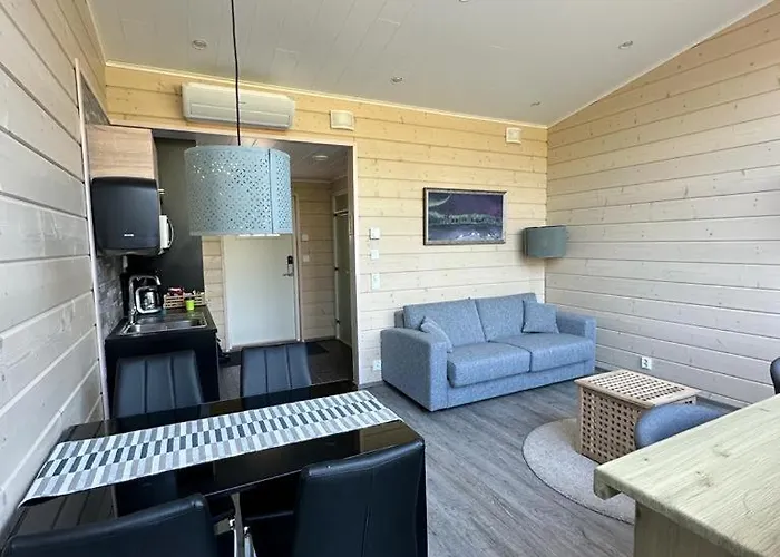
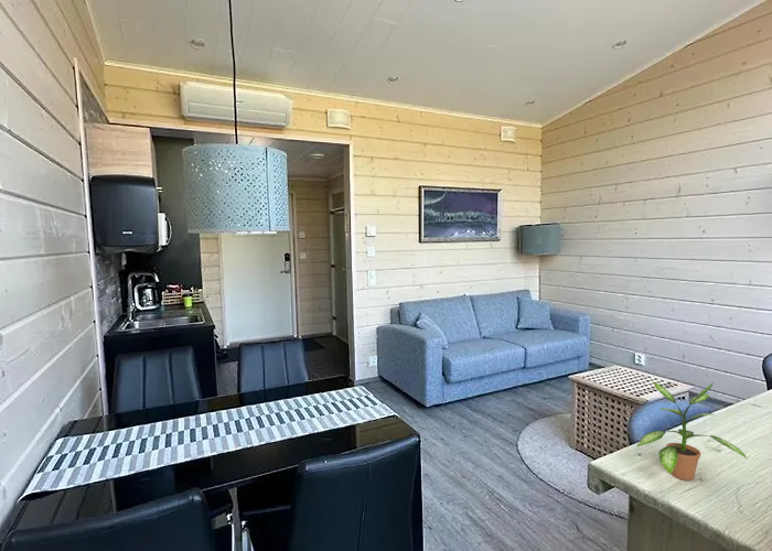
+ potted plant (686, 430)
